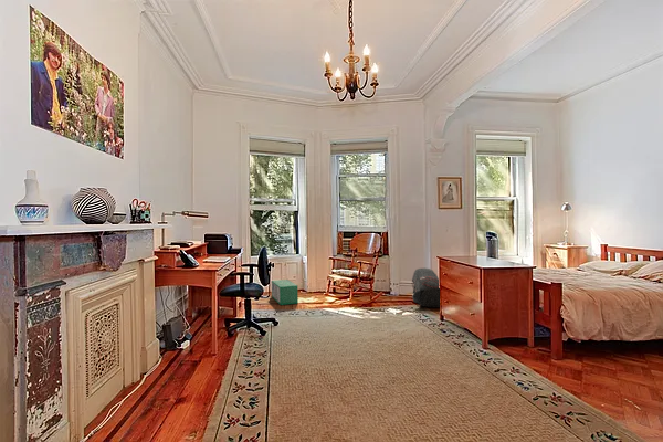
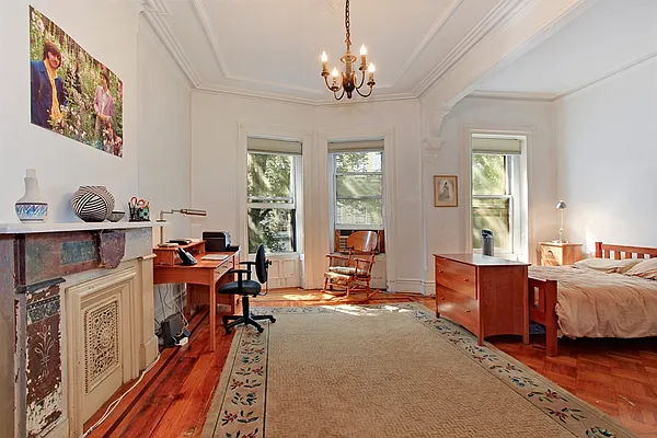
- backpack (424, 286)
- storage bin (284, 291)
